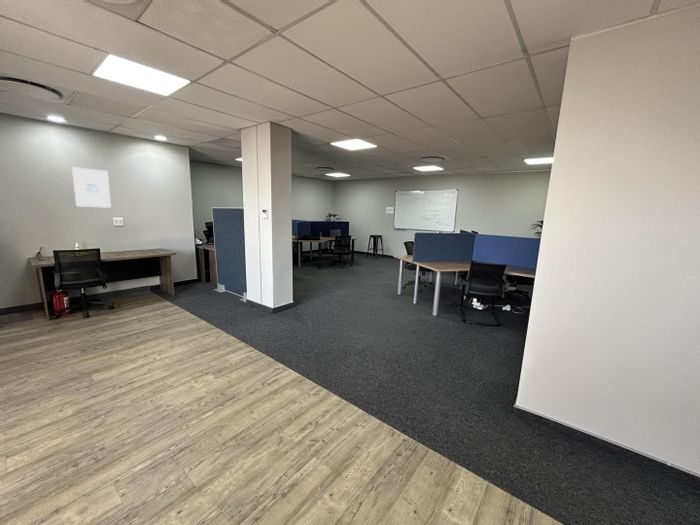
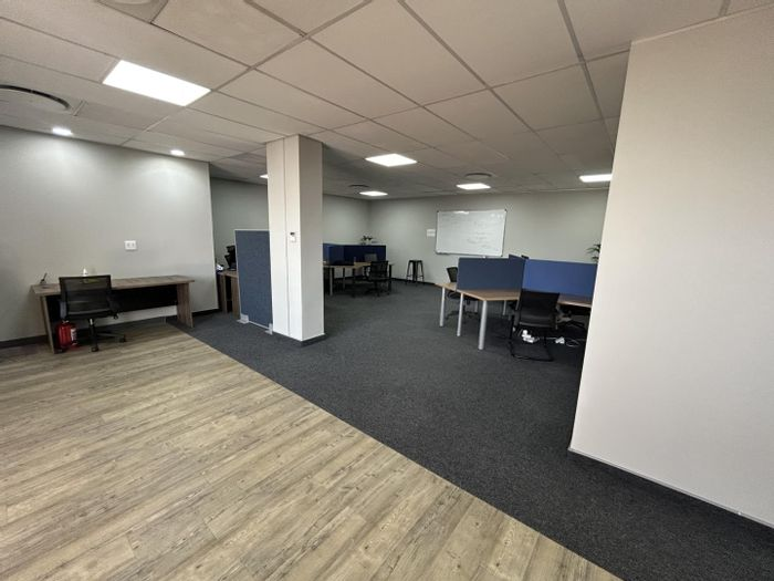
- wall art (92, 188)
